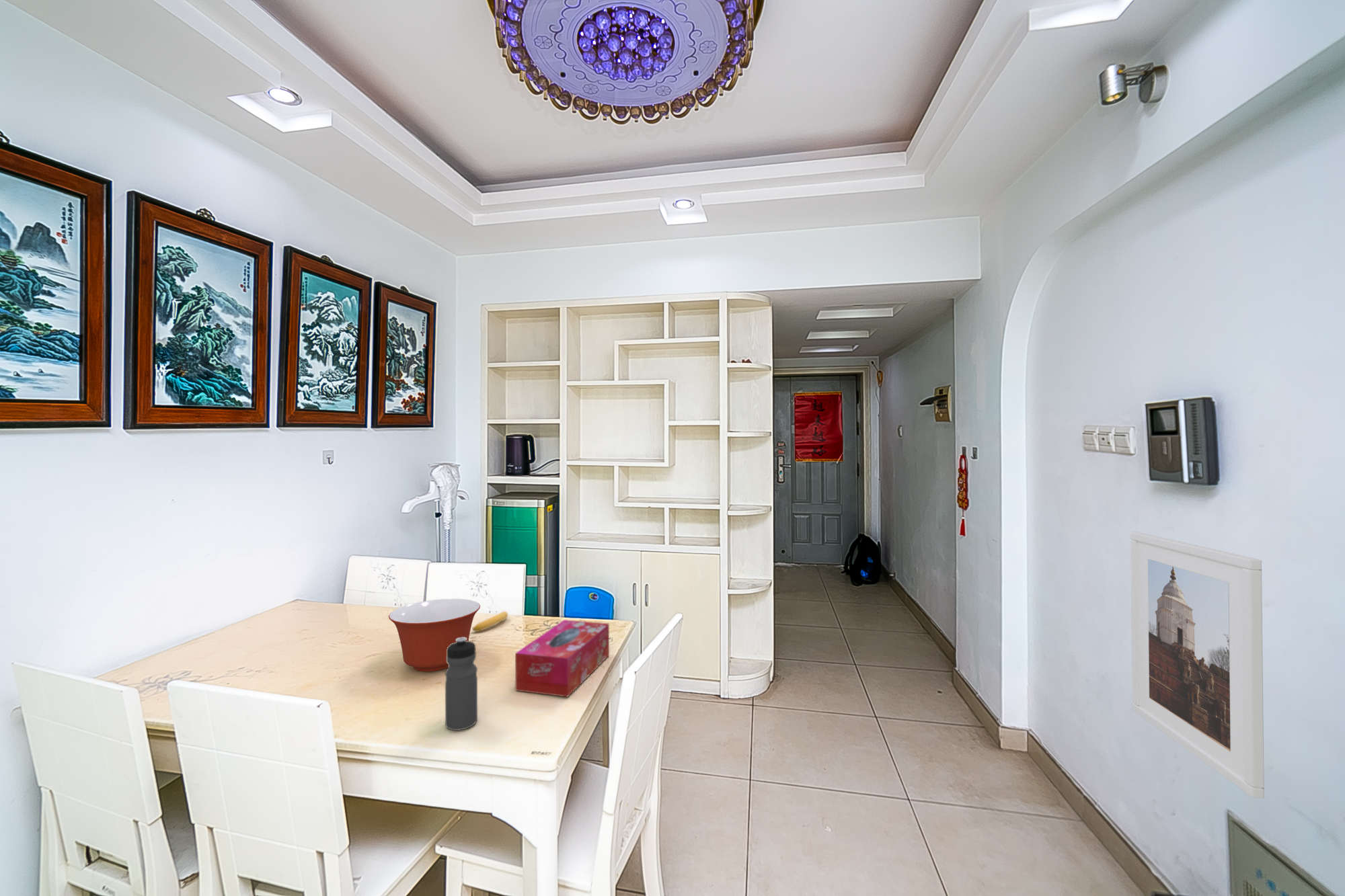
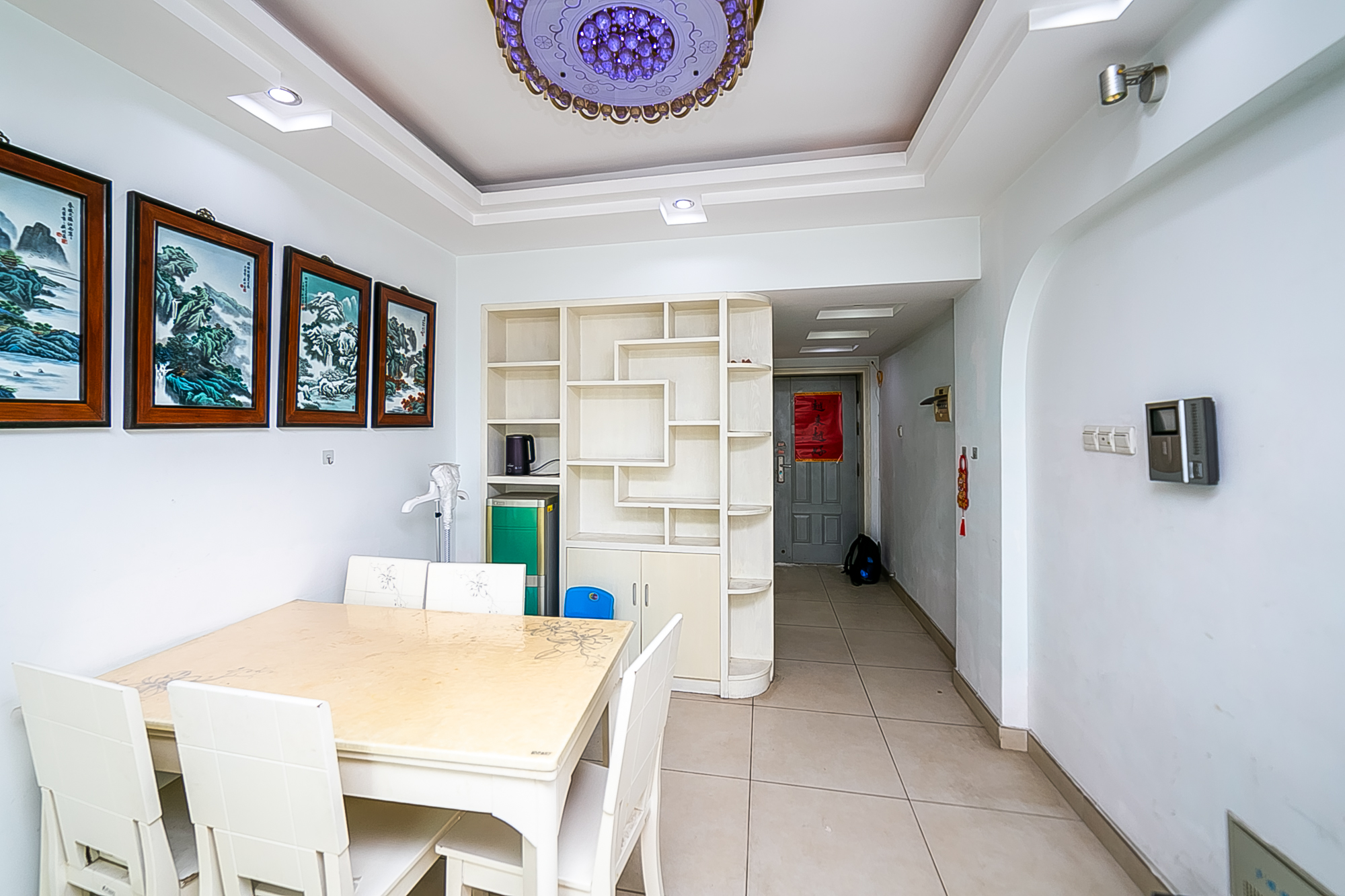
- mixing bowl (436, 636)
- tissue box (566, 654)
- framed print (1187, 645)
- water bottle (461, 681)
- banana (492, 619)
